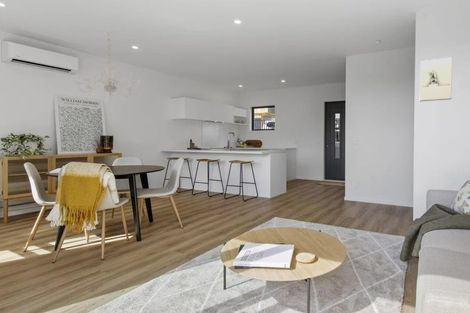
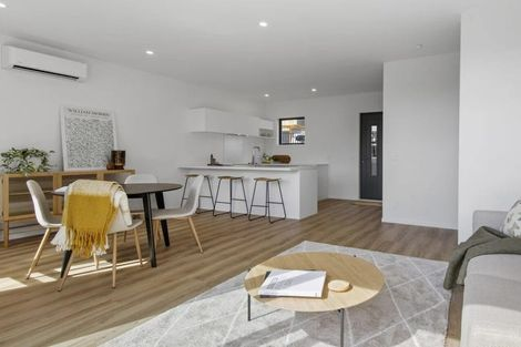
- wall sculpture (435, 79)
- chandelier (109, 66)
